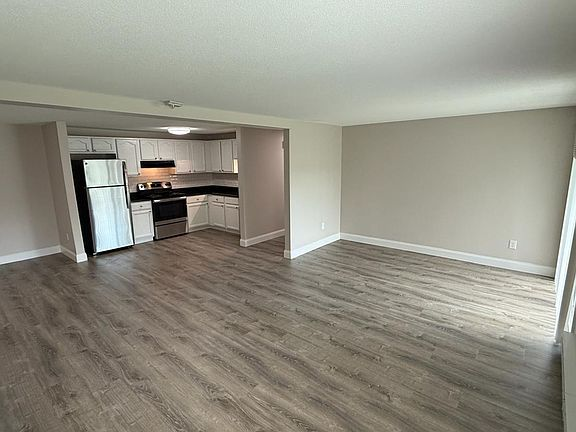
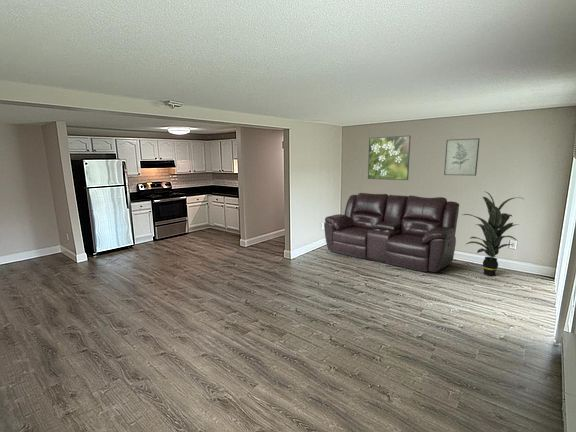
+ sofa (388, 226)
+ wall art (461, 157)
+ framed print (388, 158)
+ indoor plant (490, 233)
